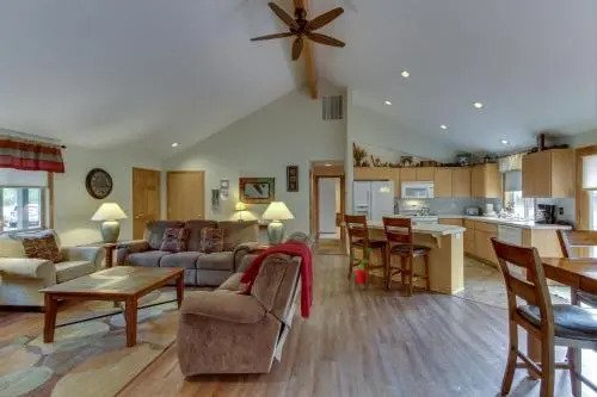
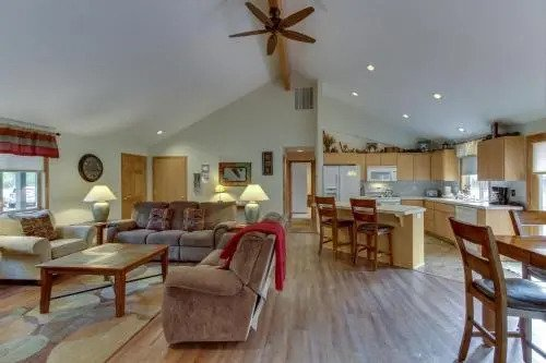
- house plant (363, 268)
